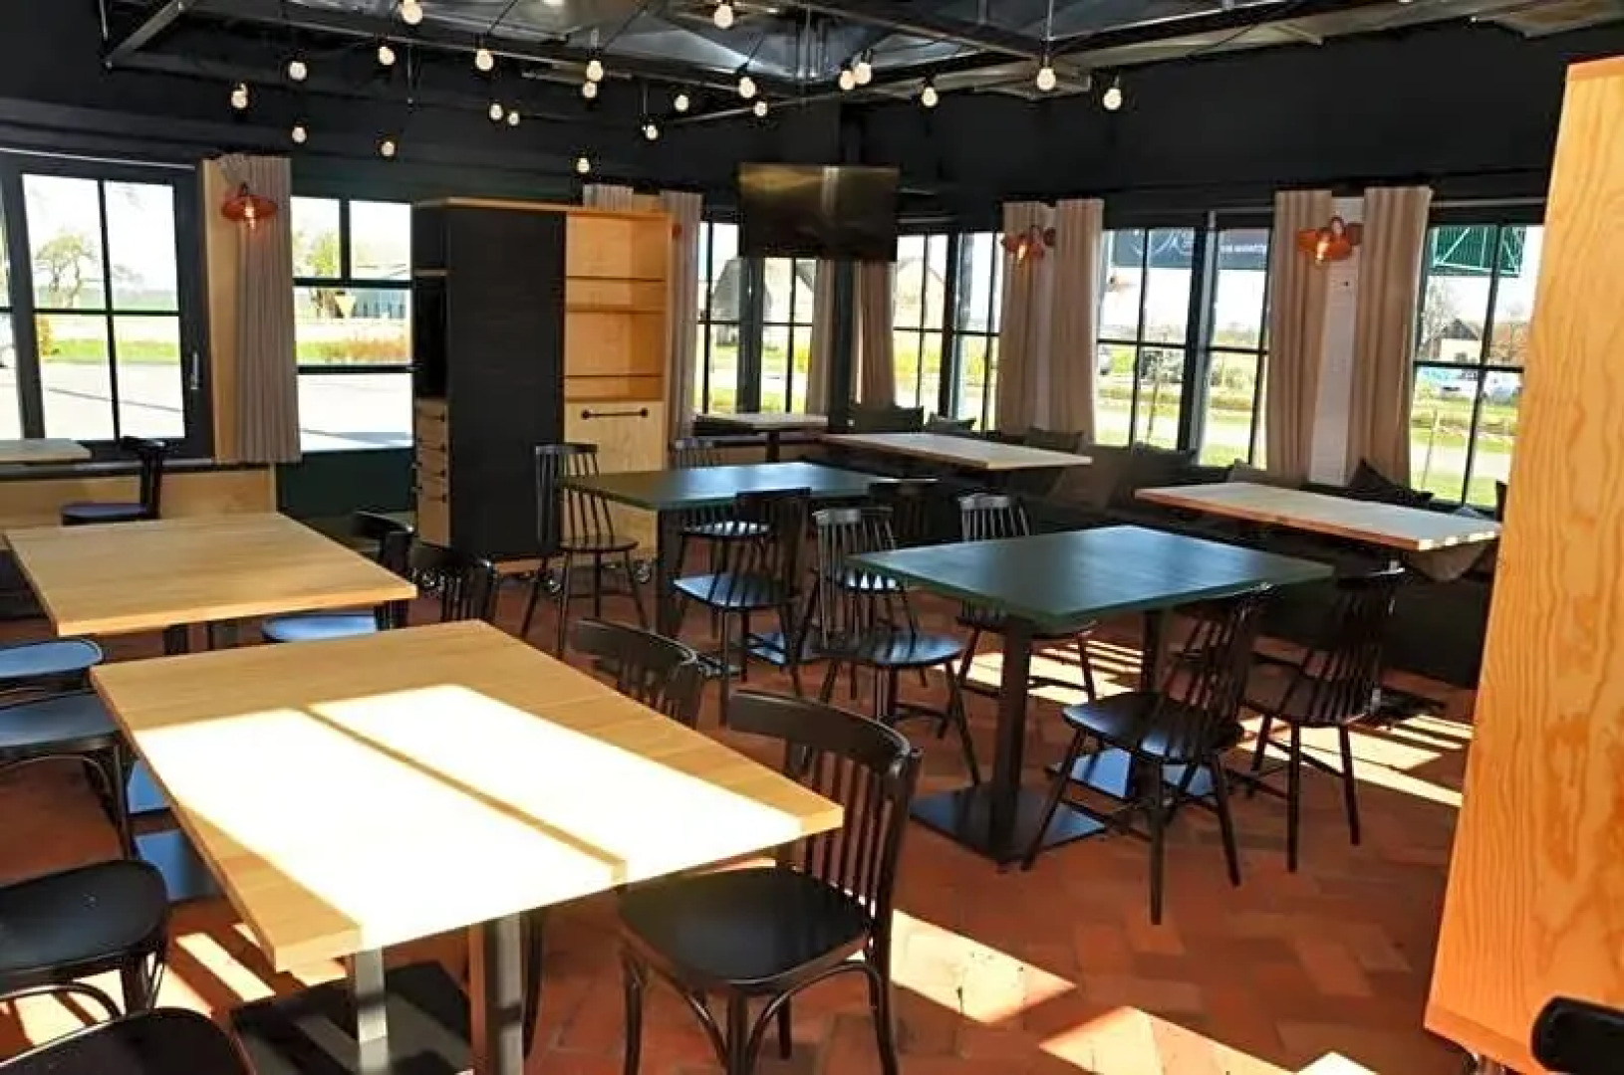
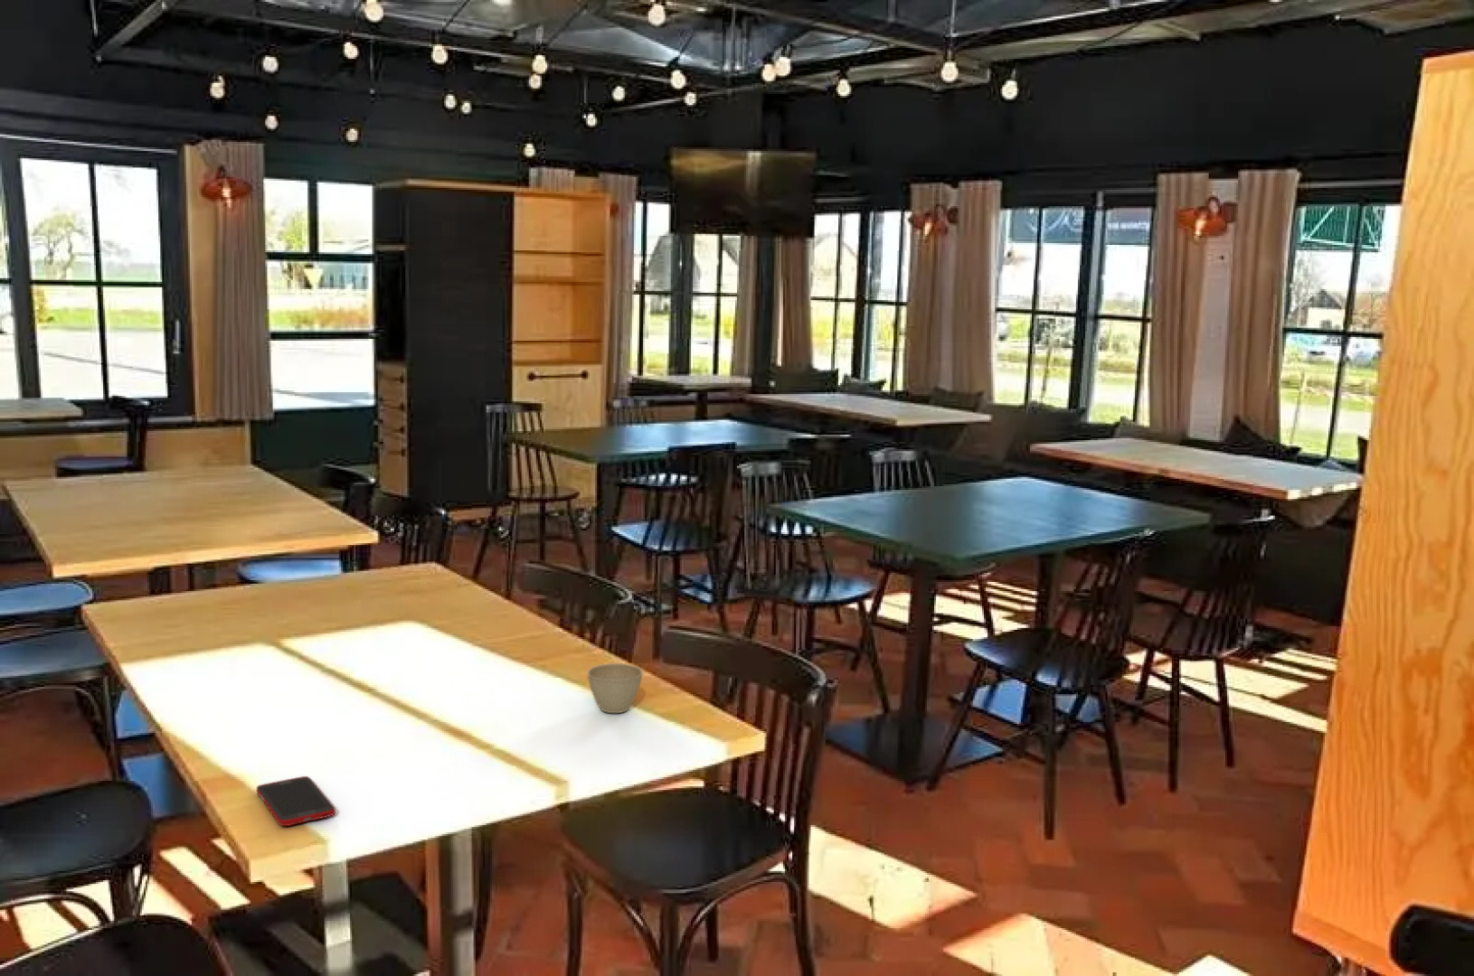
+ cell phone (295, 800)
+ flower pot (614, 690)
